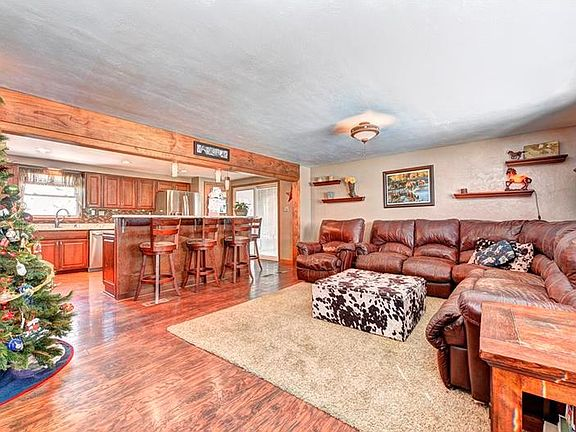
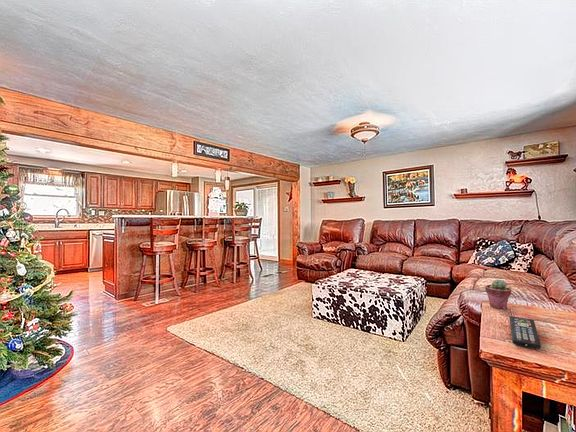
+ potted succulent (498, 293)
+ remote control (523, 330)
